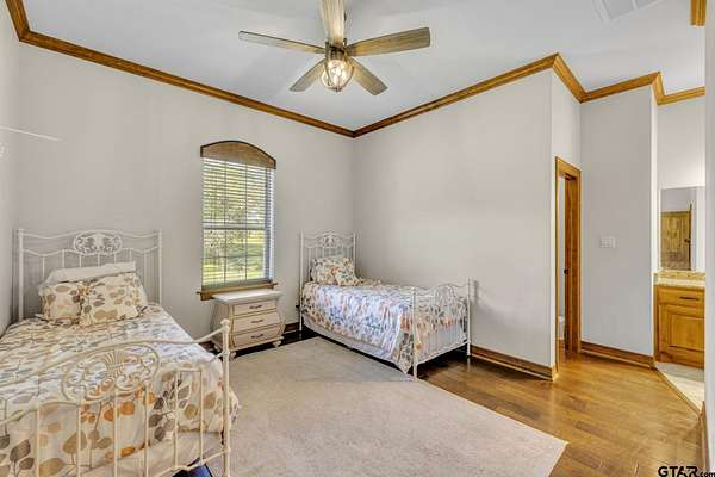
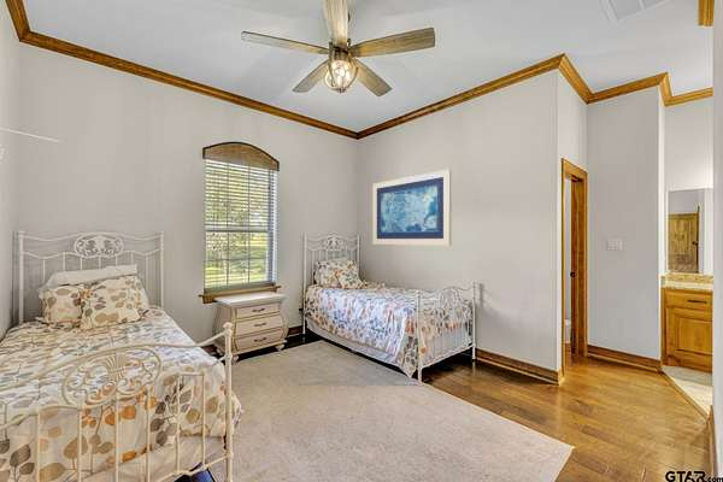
+ wall art (407, 211)
